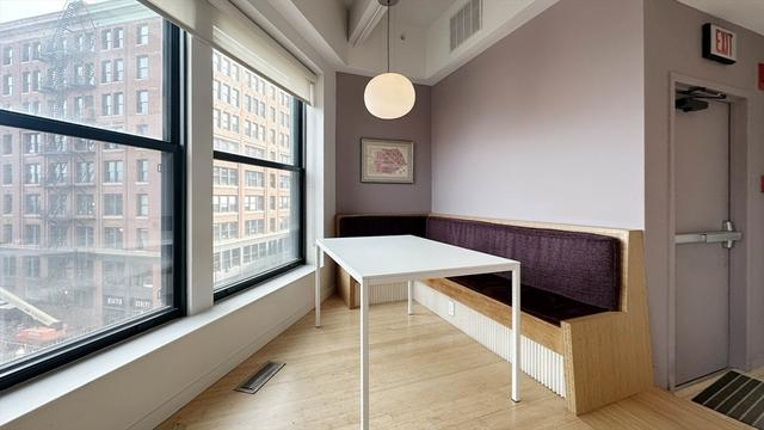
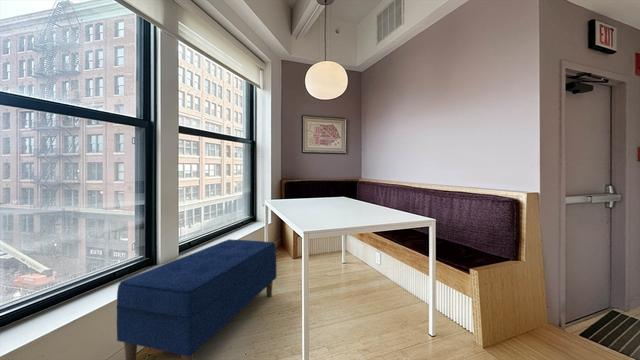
+ bench (215, 290)
